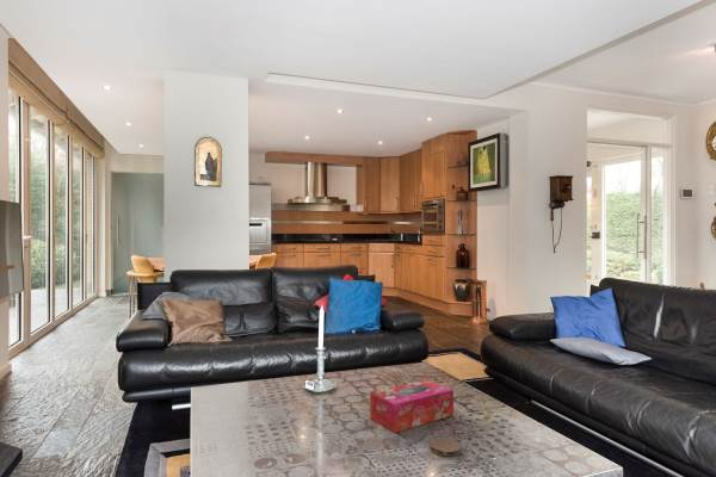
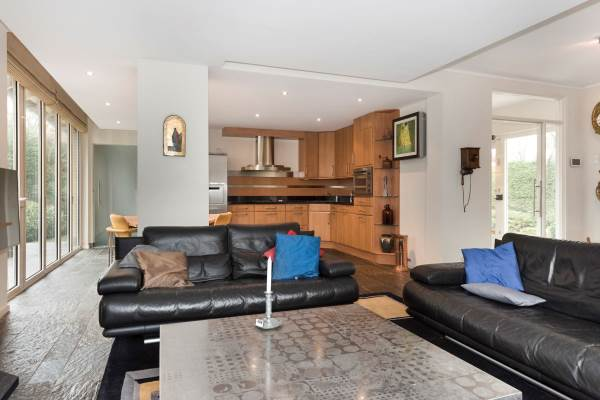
- tissue box (412, 403)
- coaster (445, 446)
